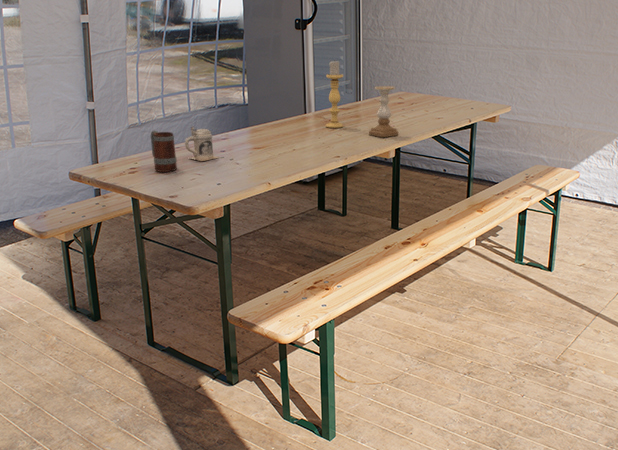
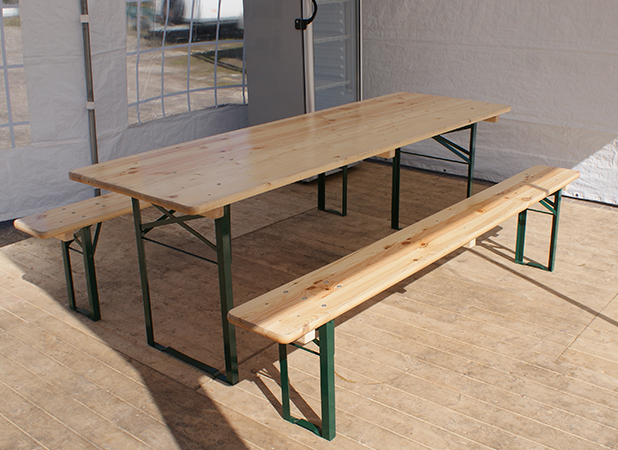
- beer mug (202, 141)
- candle holder (384, 111)
- candle holder (334, 93)
- beer mug (162, 150)
